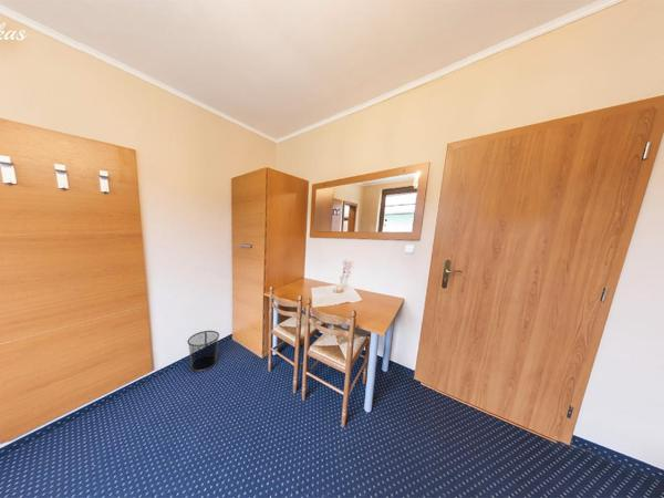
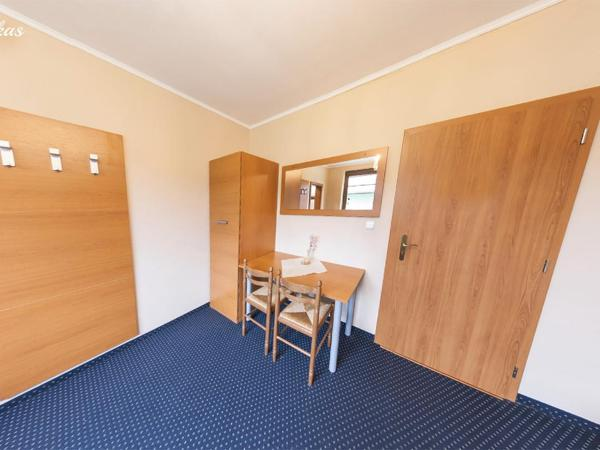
- waste bin (204, 350)
